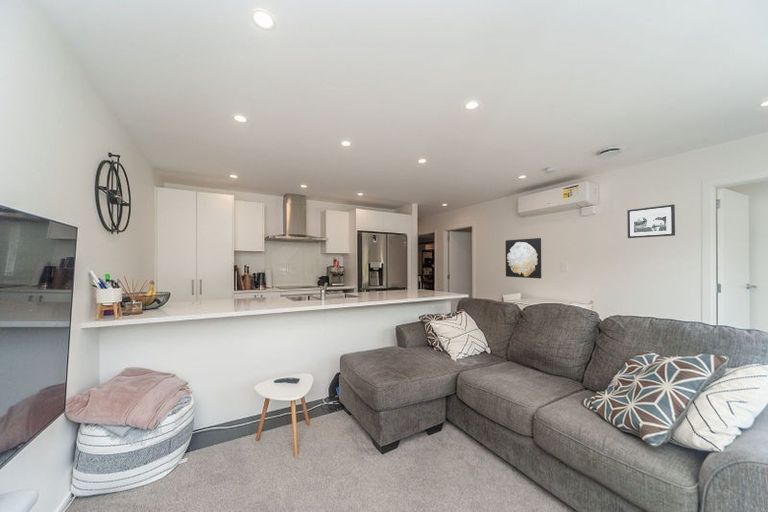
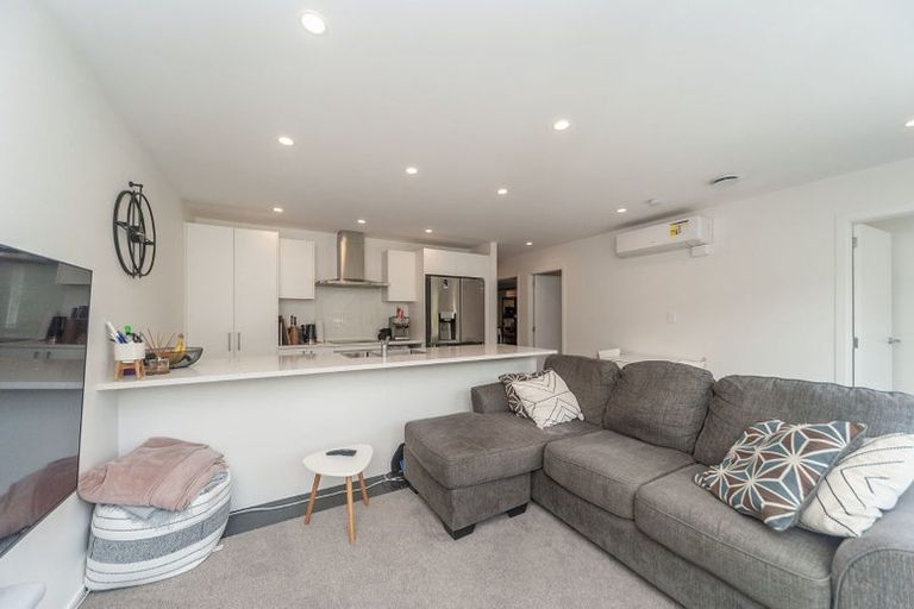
- picture frame (649, 222)
- wall art (522, 258)
